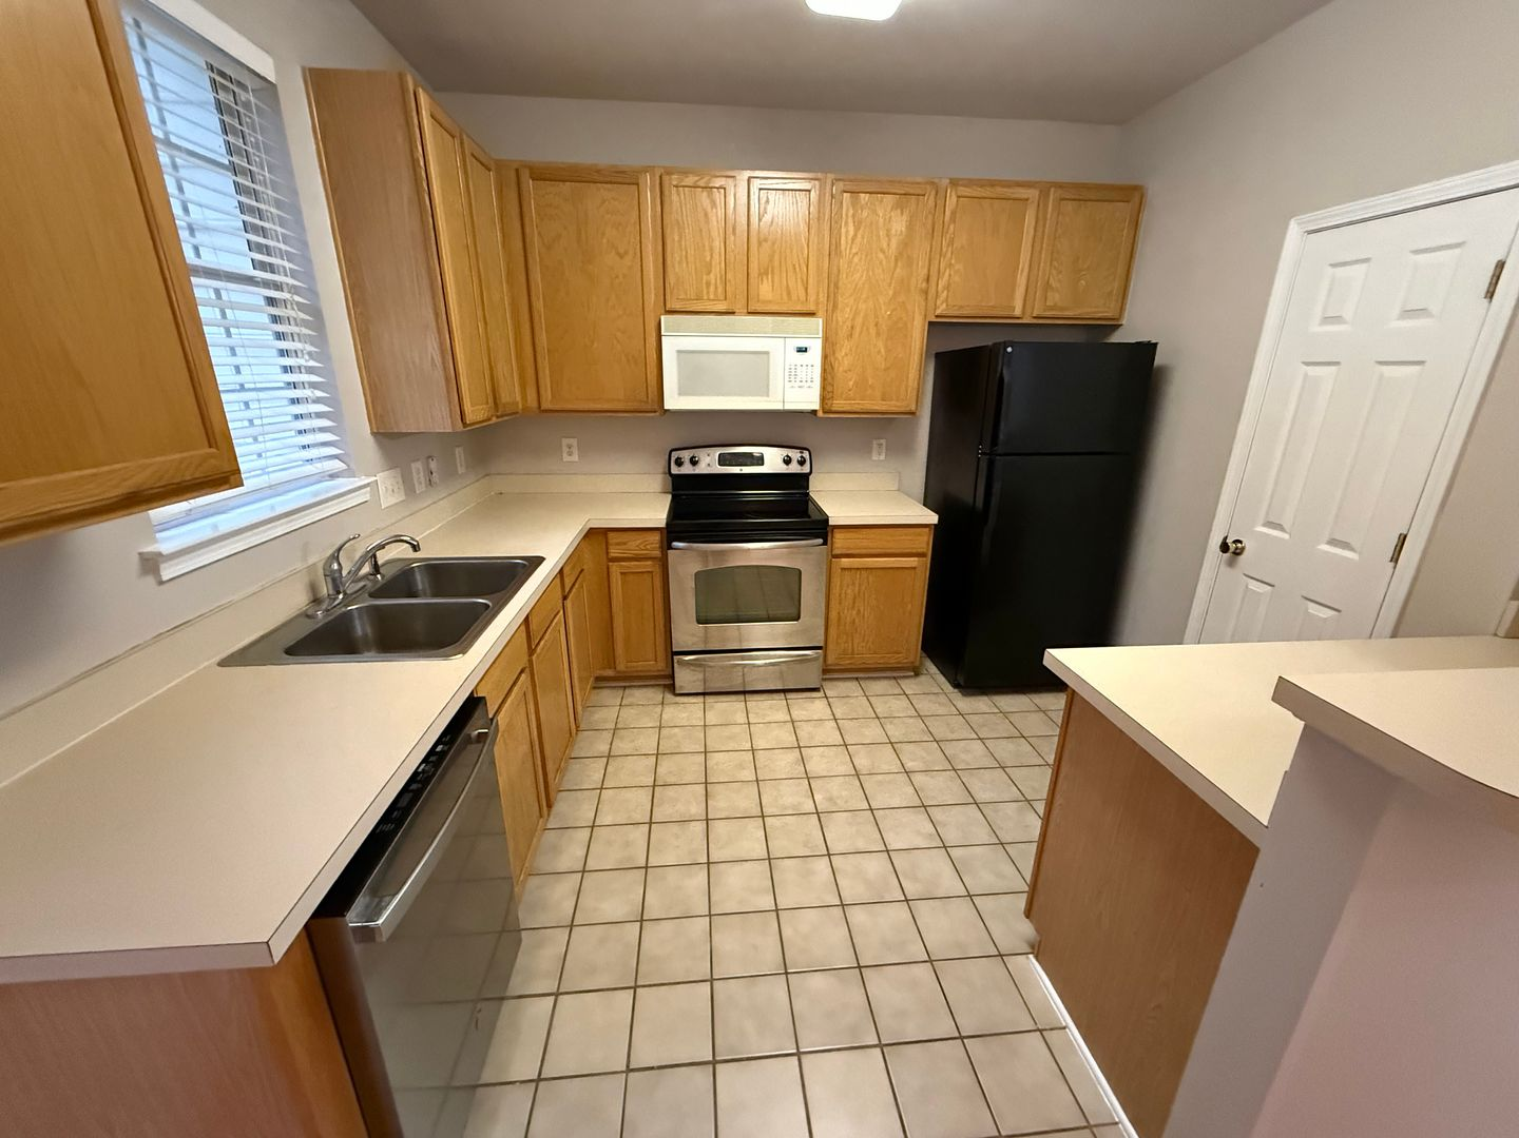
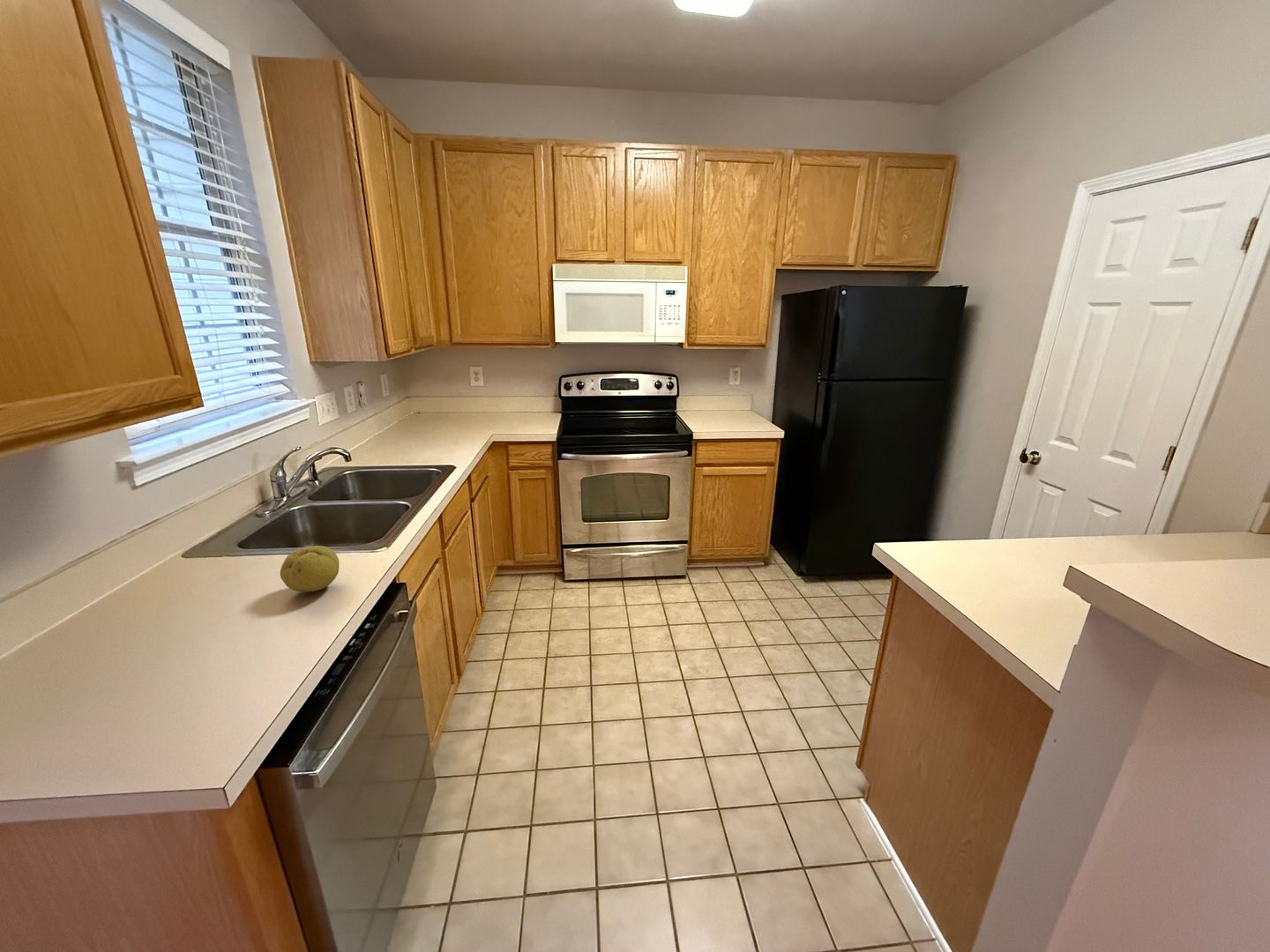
+ fruit (310, 569)
